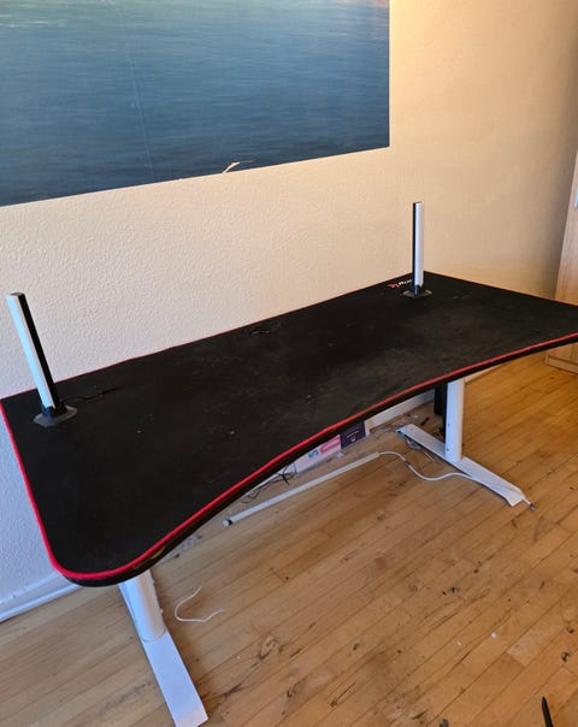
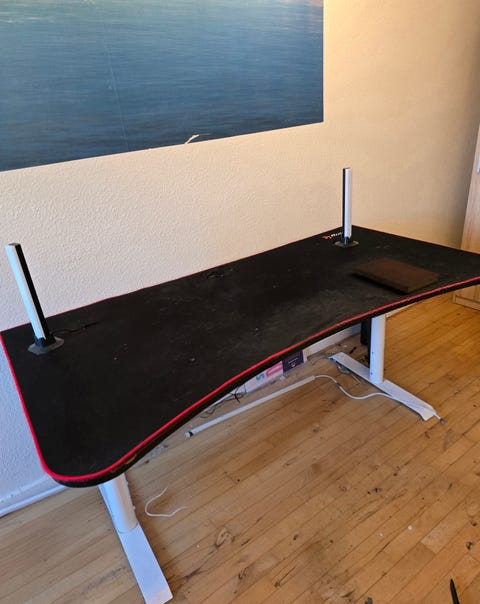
+ notebook (394, 274)
